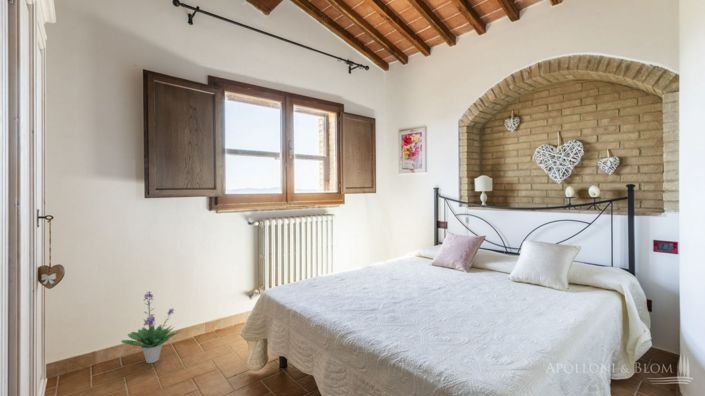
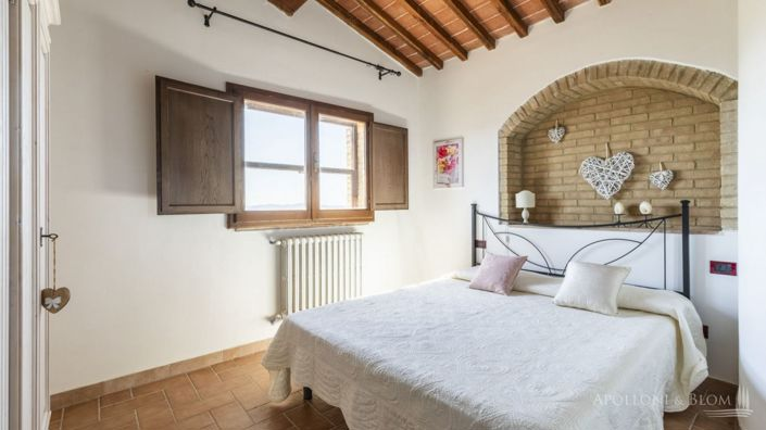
- potted plant (151, 326)
